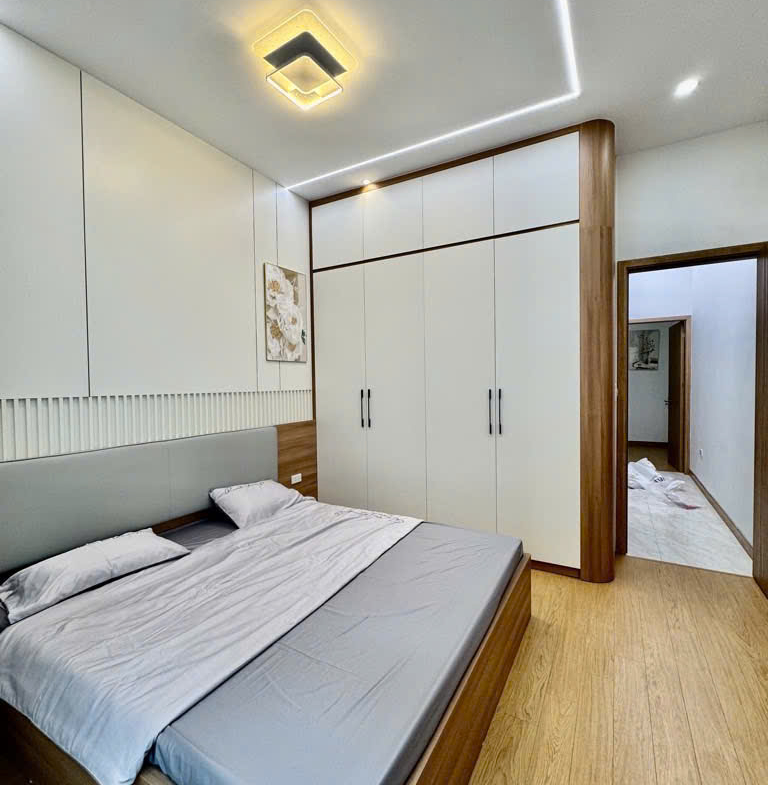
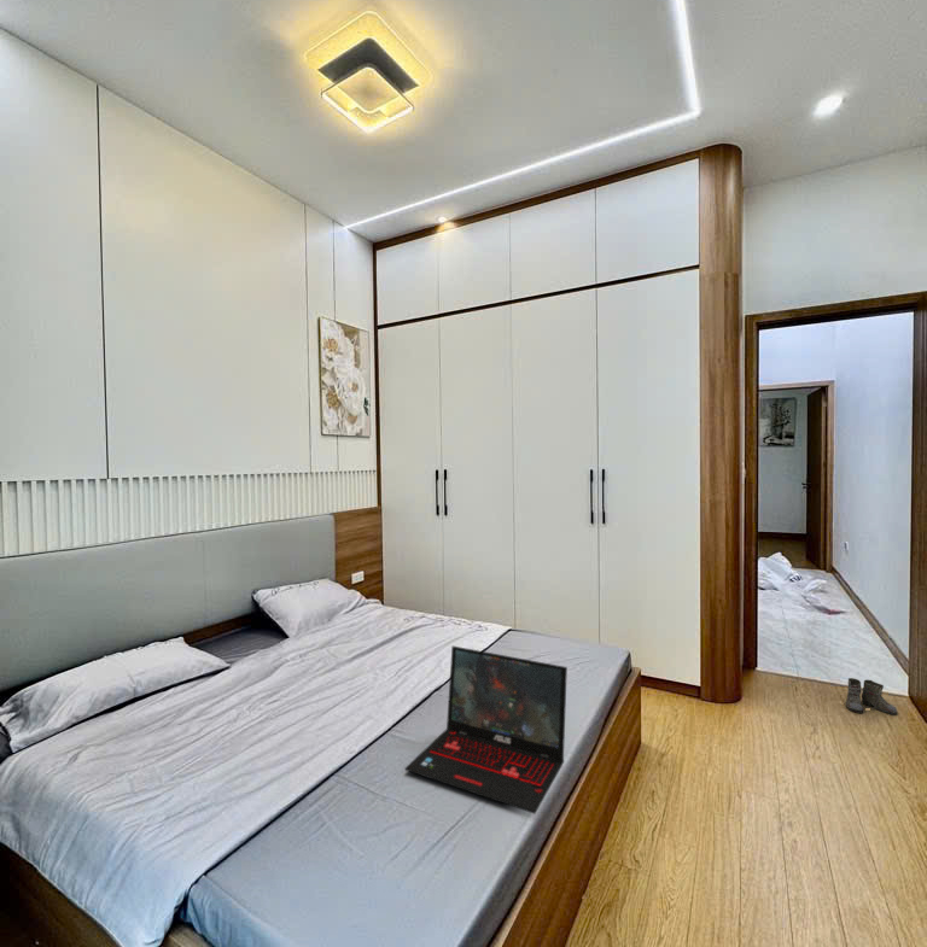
+ laptop (488, 718)
+ boots (865, 695)
